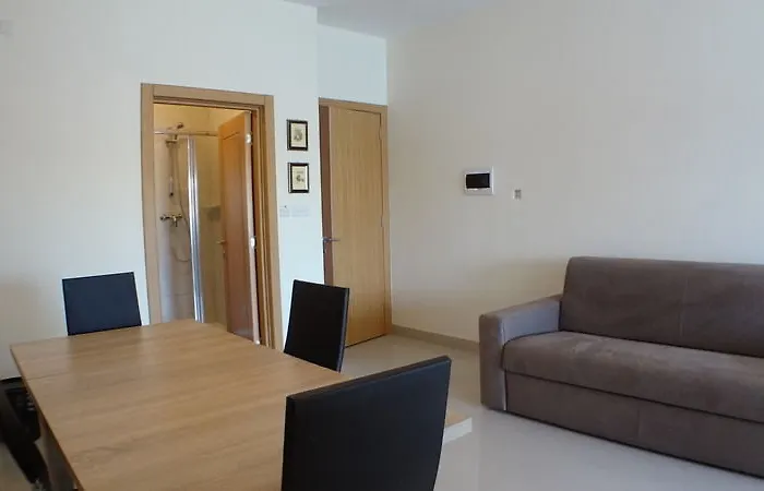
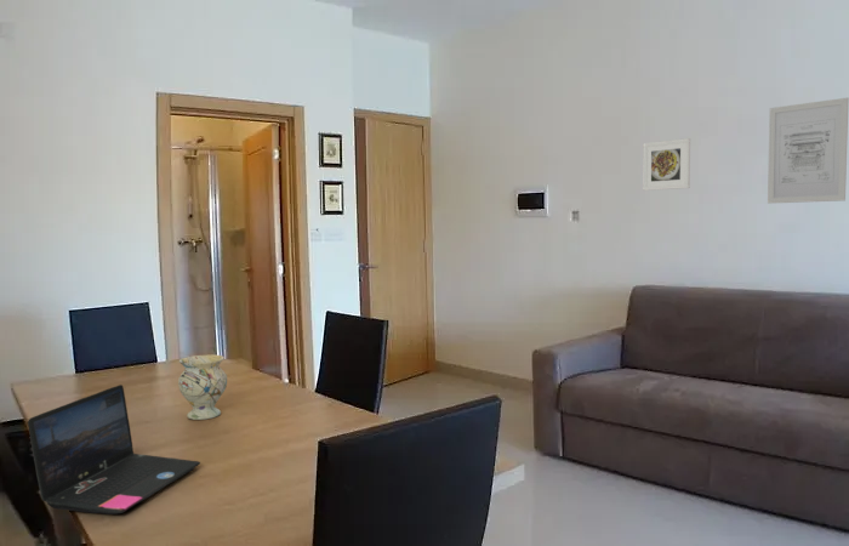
+ vase (203, 386)
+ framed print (666, 165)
+ wall art (805, 153)
+ laptop (120, 444)
